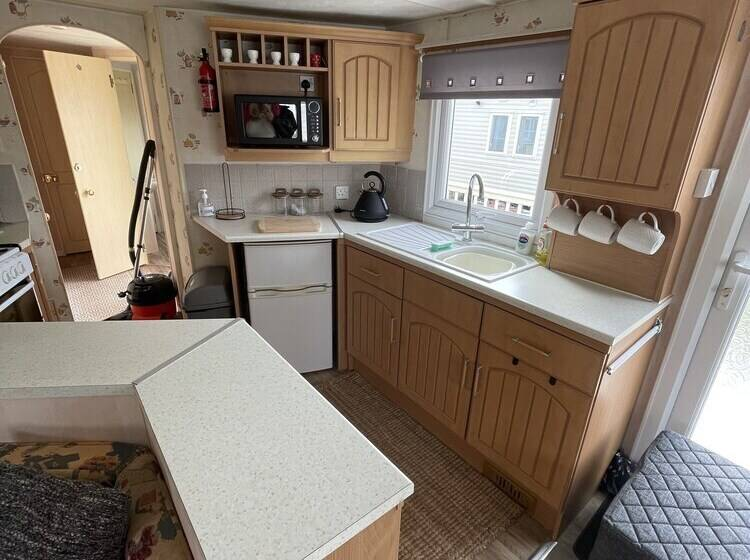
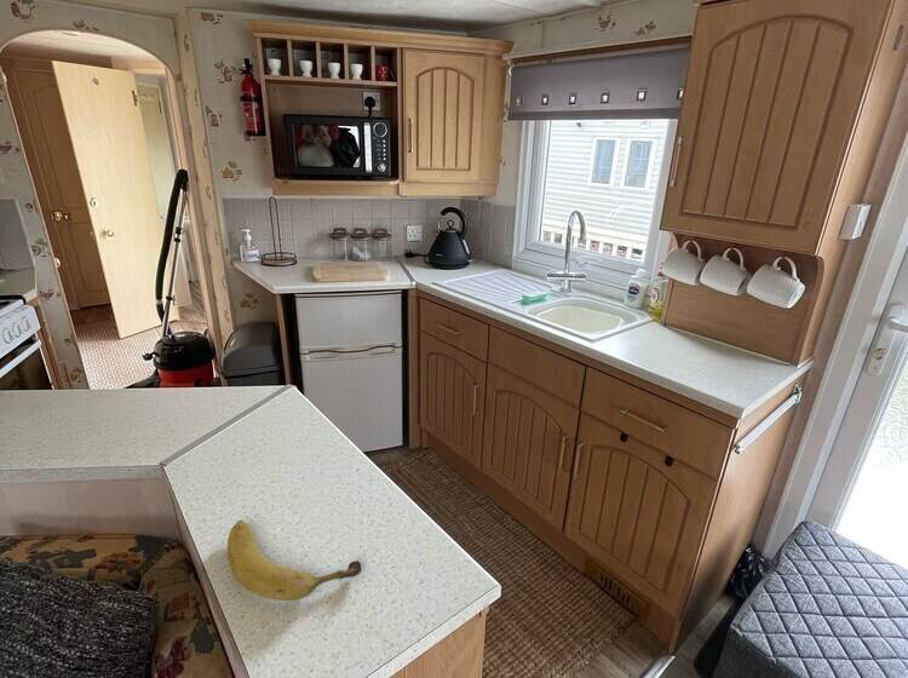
+ fruit (278, 565)
